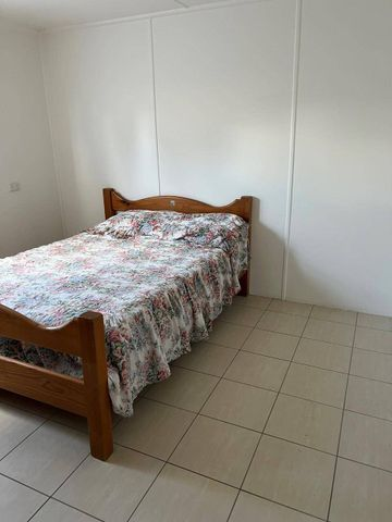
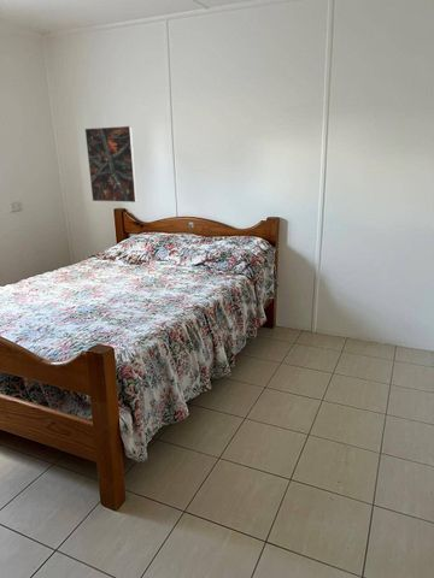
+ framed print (111, 165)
